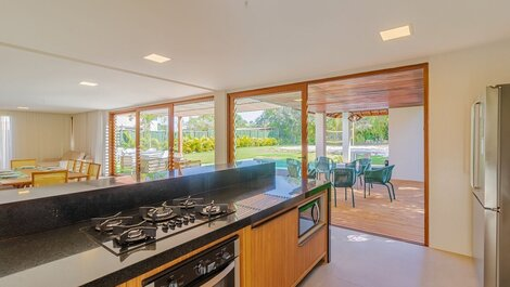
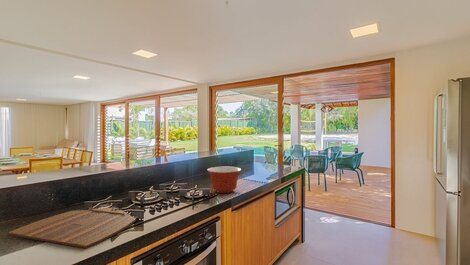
+ mixing bowl (224, 180)
+ cutting board (87, 220)
